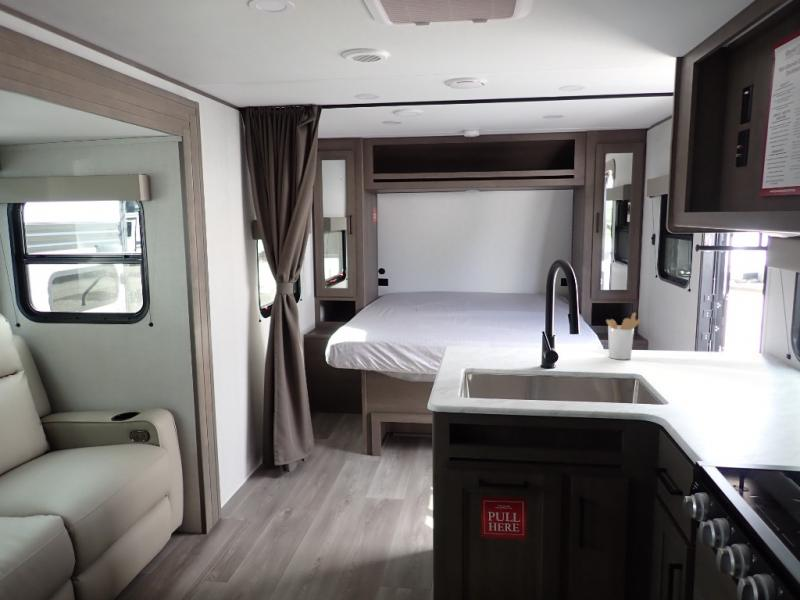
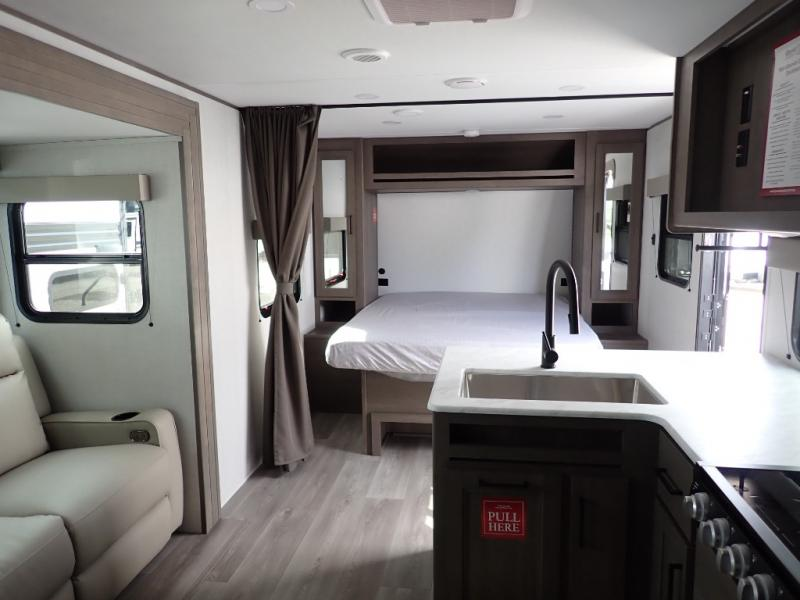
- utensil holder (624, 336)
